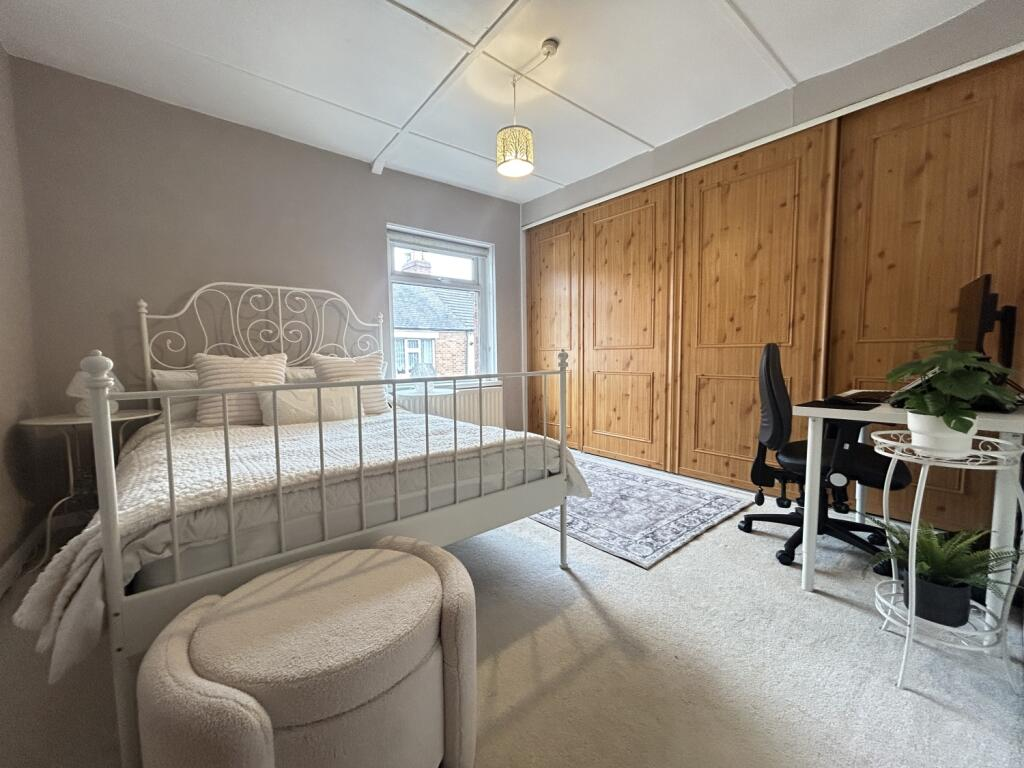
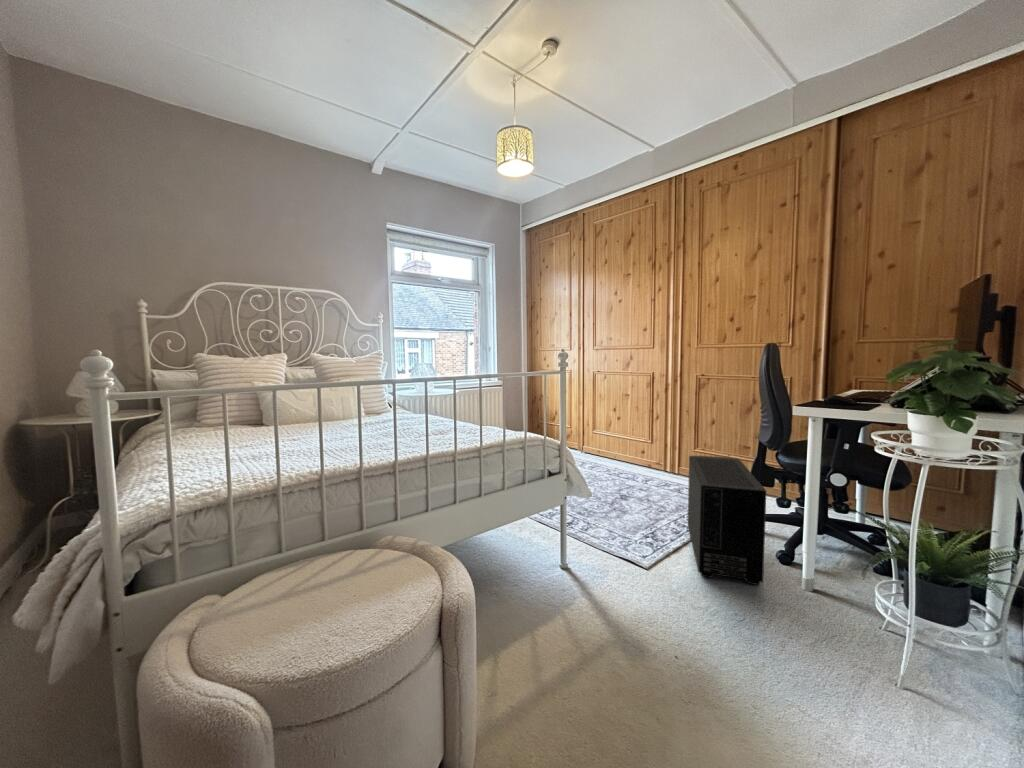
+ air purifier (720, 511)
